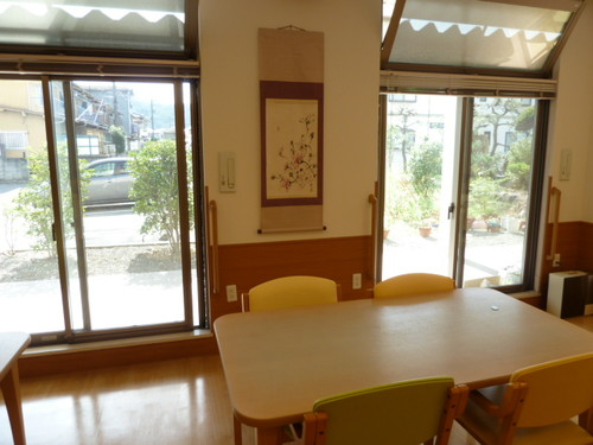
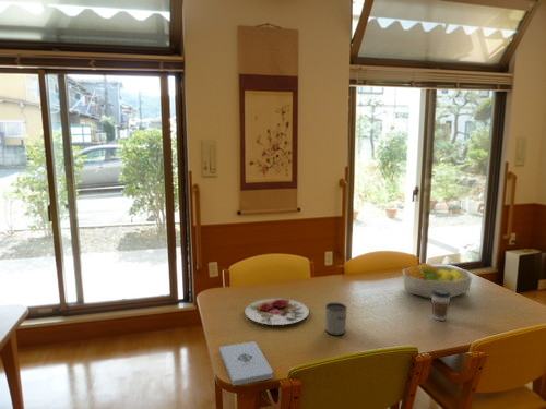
+ plate (276, 310)
+ fruit bowl (436, 278)
+ notepad (245, 361)
+ coffee cup (440, 304)
+ mug (336, 316)
